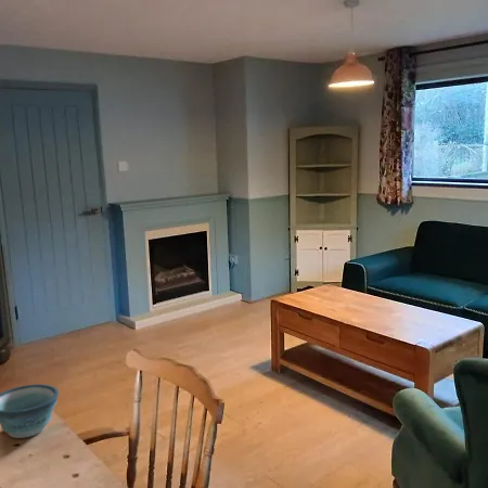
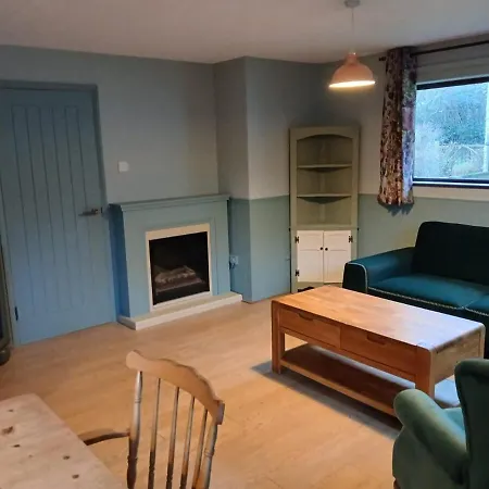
- bowl (25, 413)
